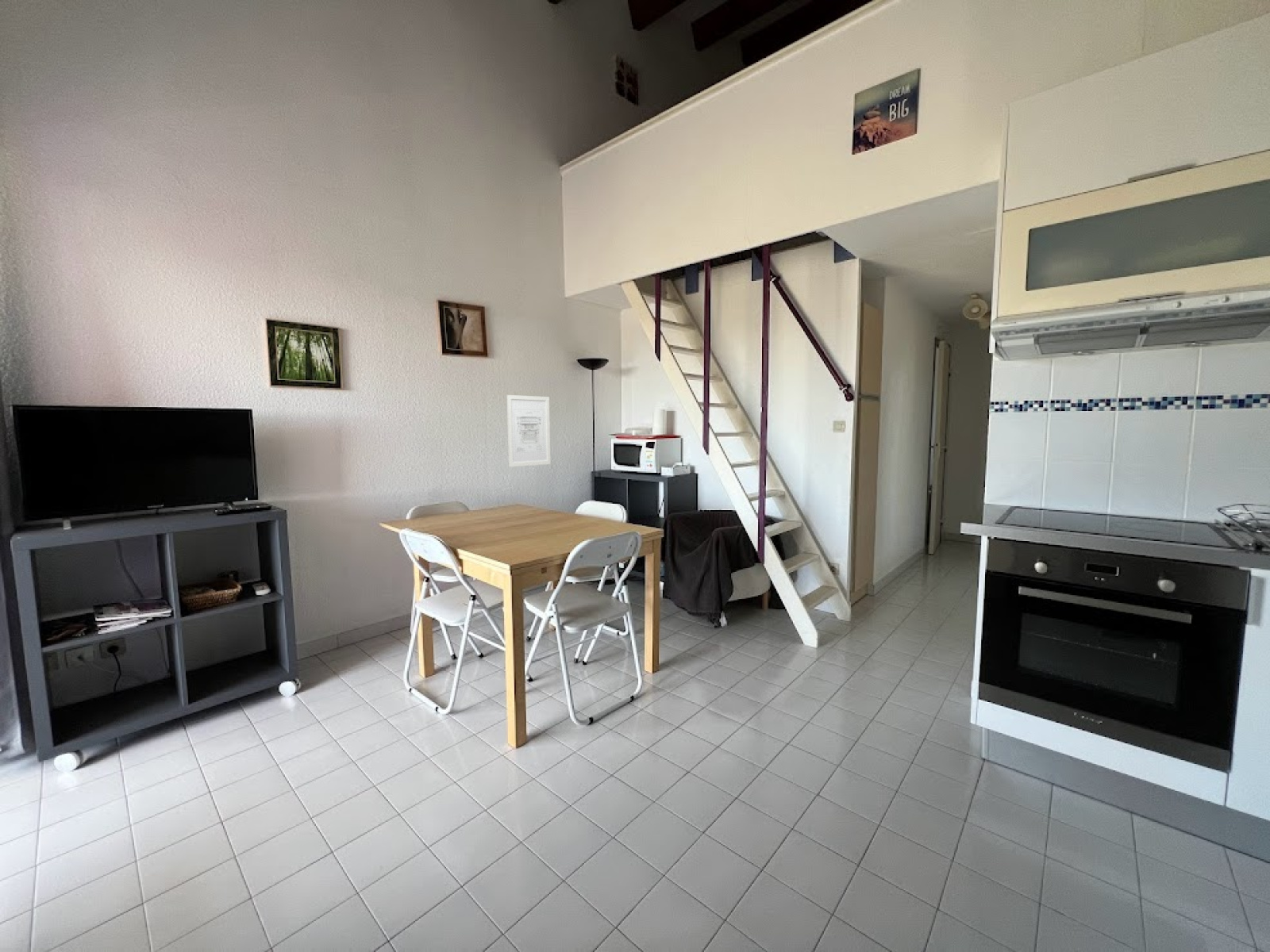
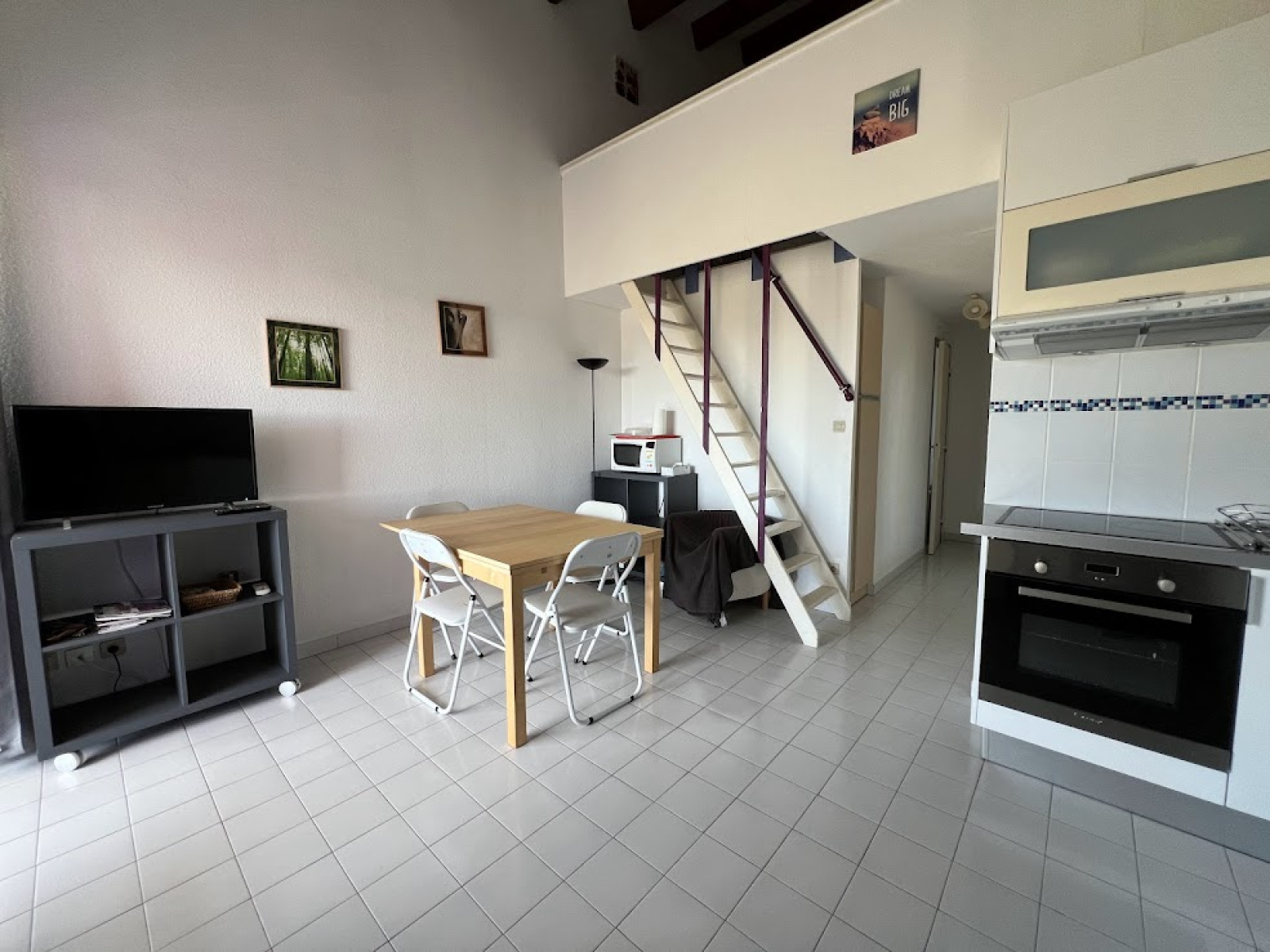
- wall art (529, 431)
